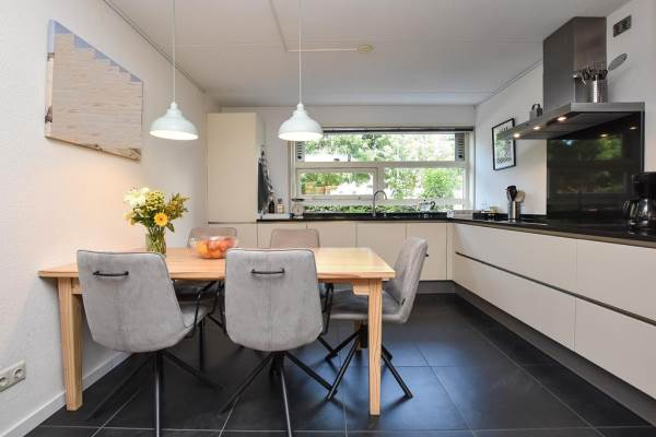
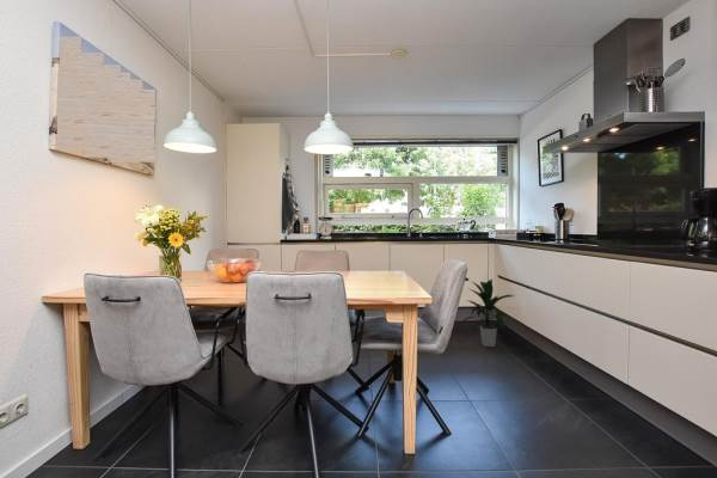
+ indoor plant (486, 311)
